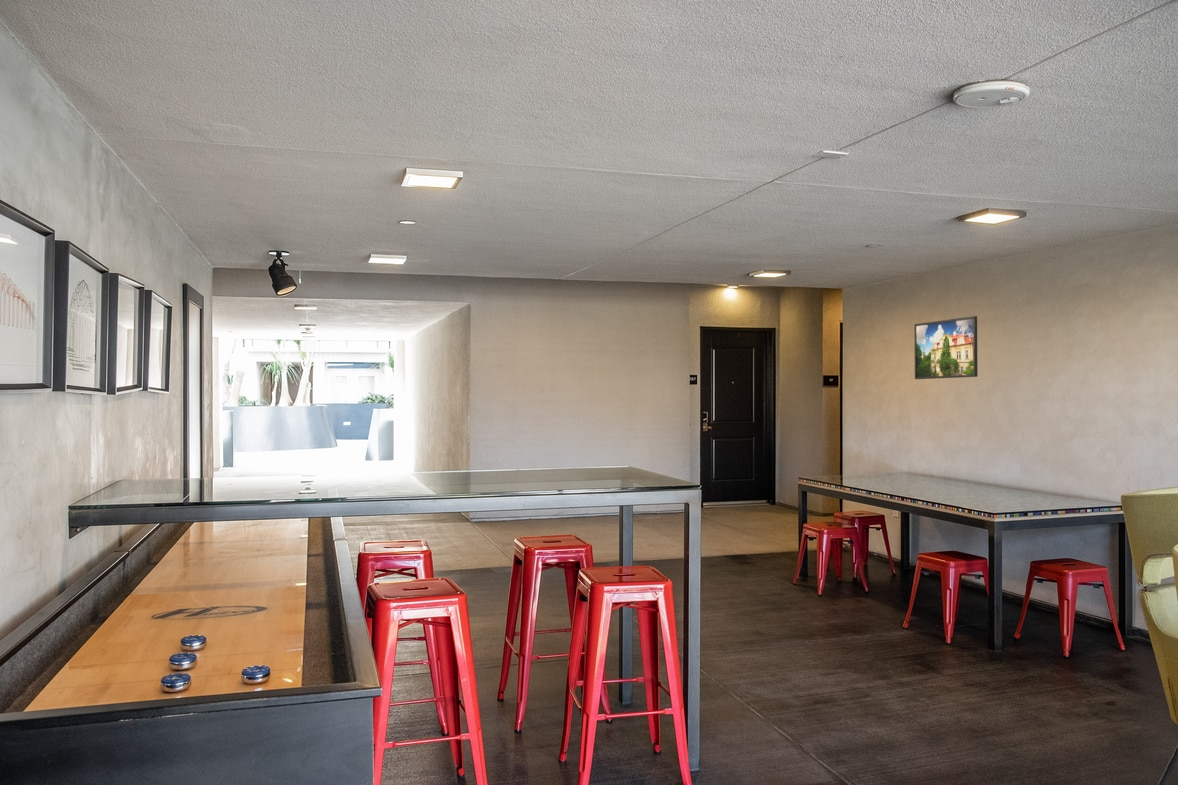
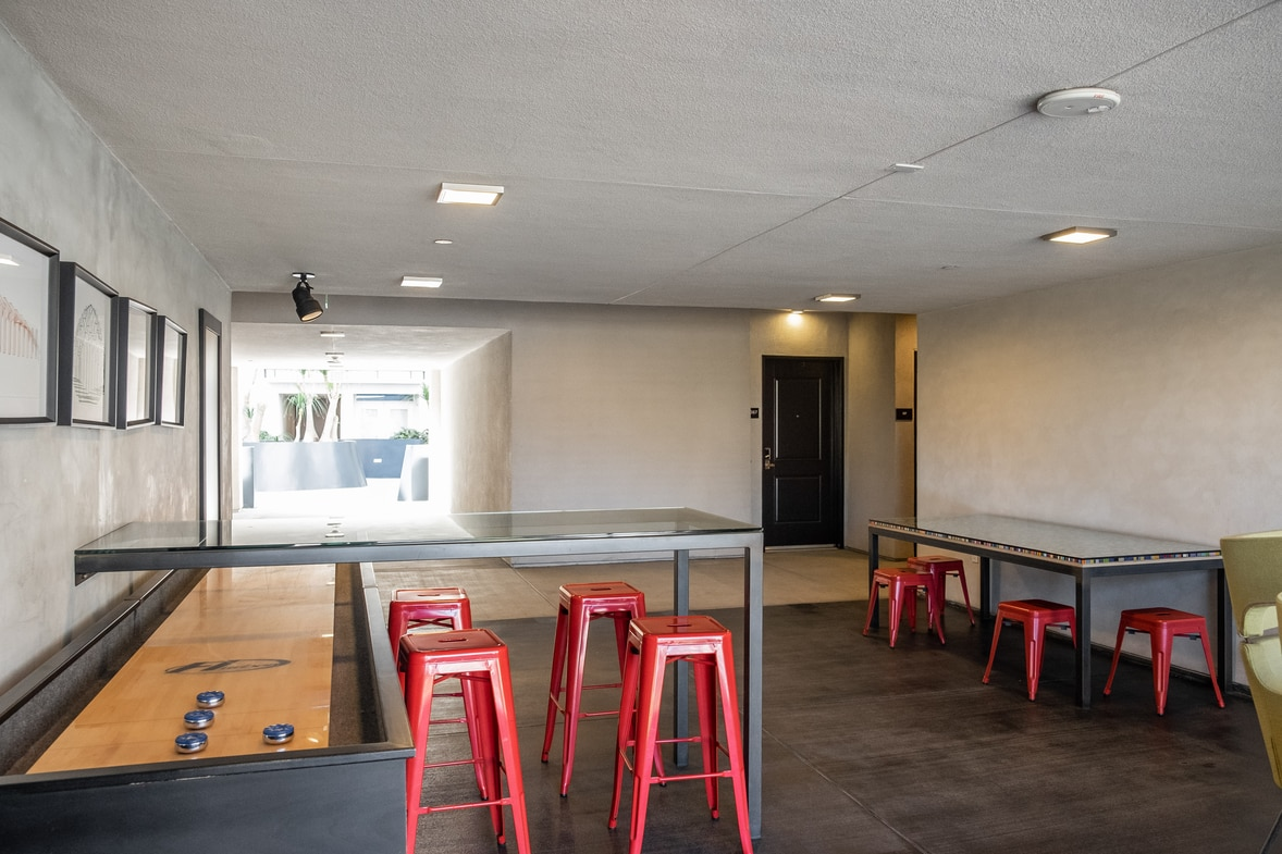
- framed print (944, 349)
